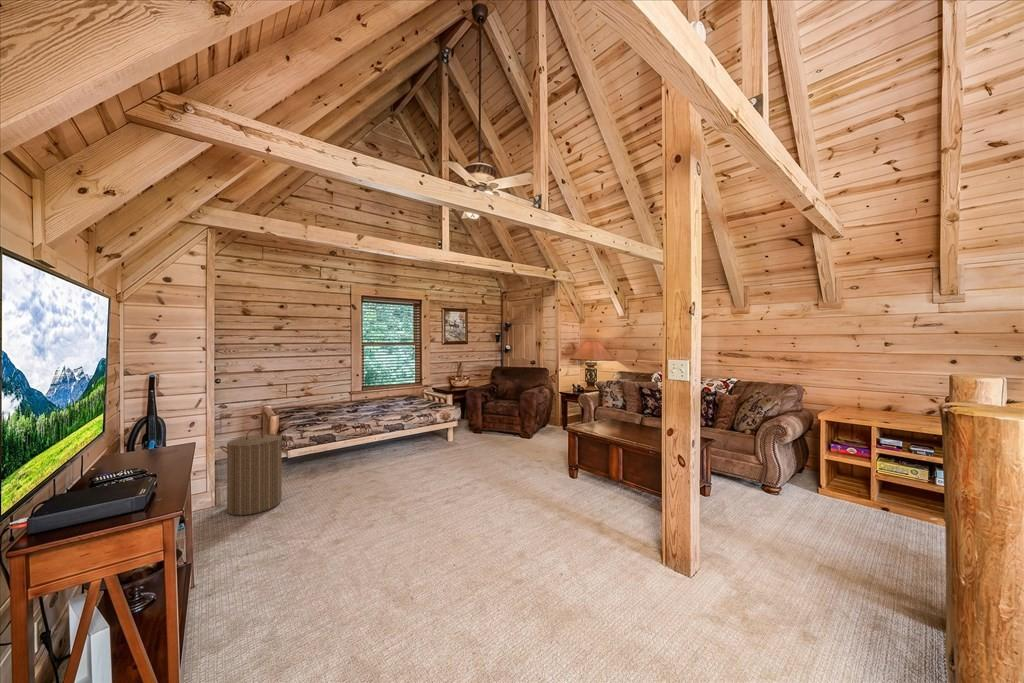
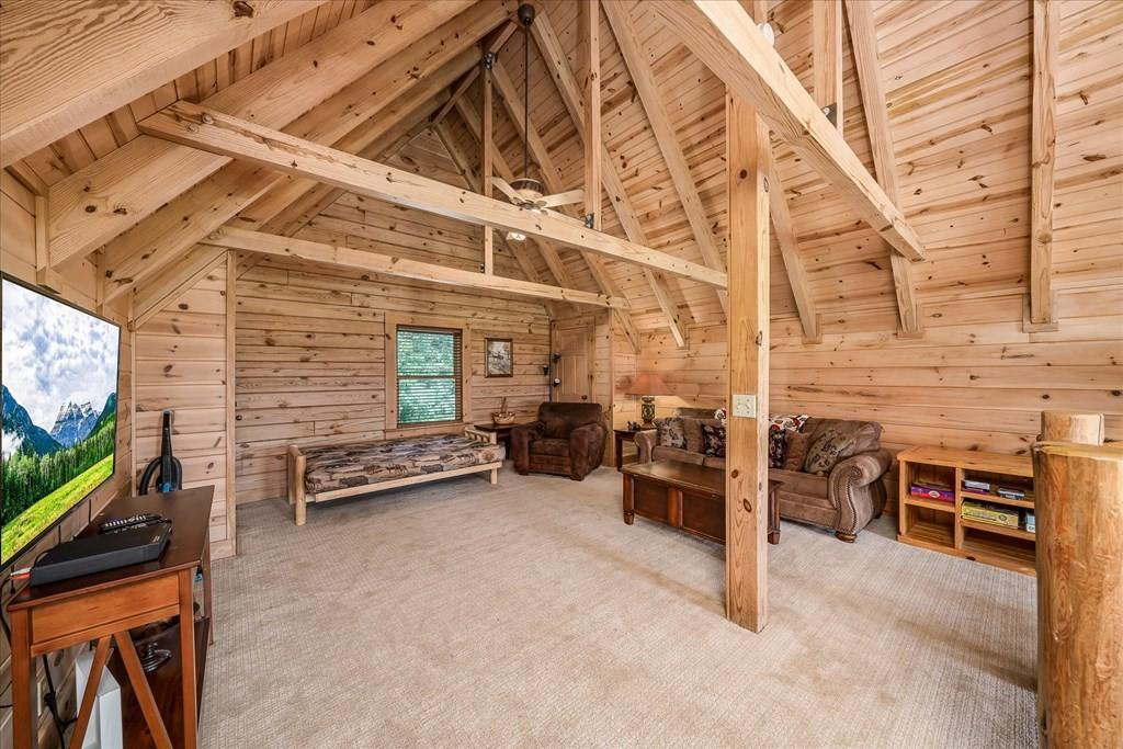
- laundry hamper (255, 467)
